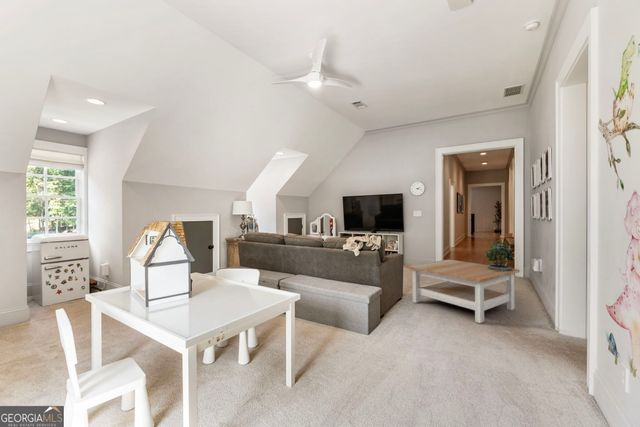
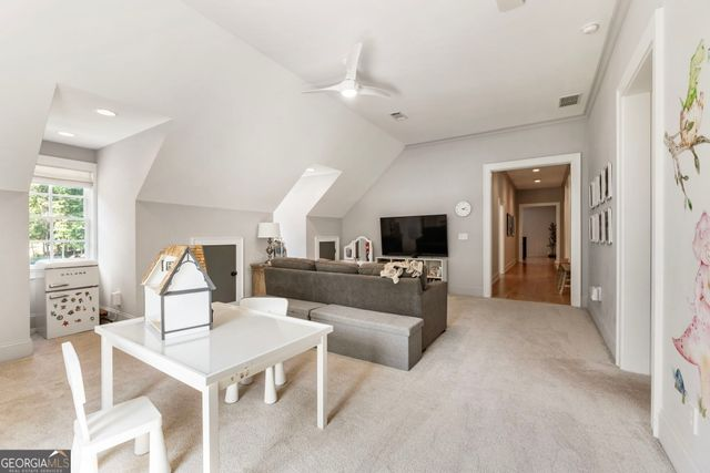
- coffee table (461, 286)
- potted plant (498, 254)
